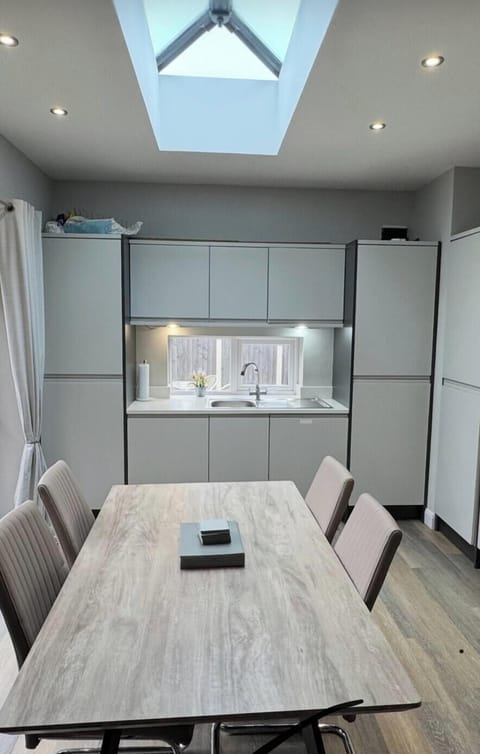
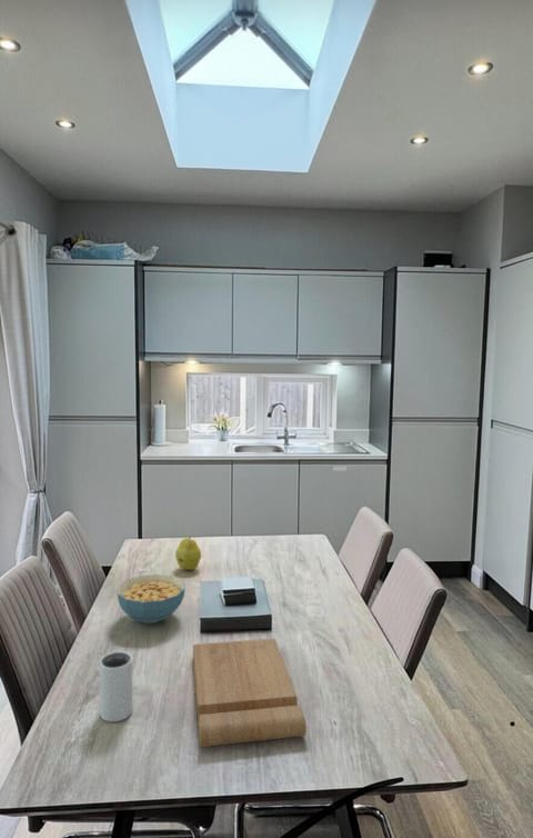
+ cutting board (242, 685)
+ fruit (188, 552)
+ cereal bowl (151, 602)
+ mug (117, 681)
